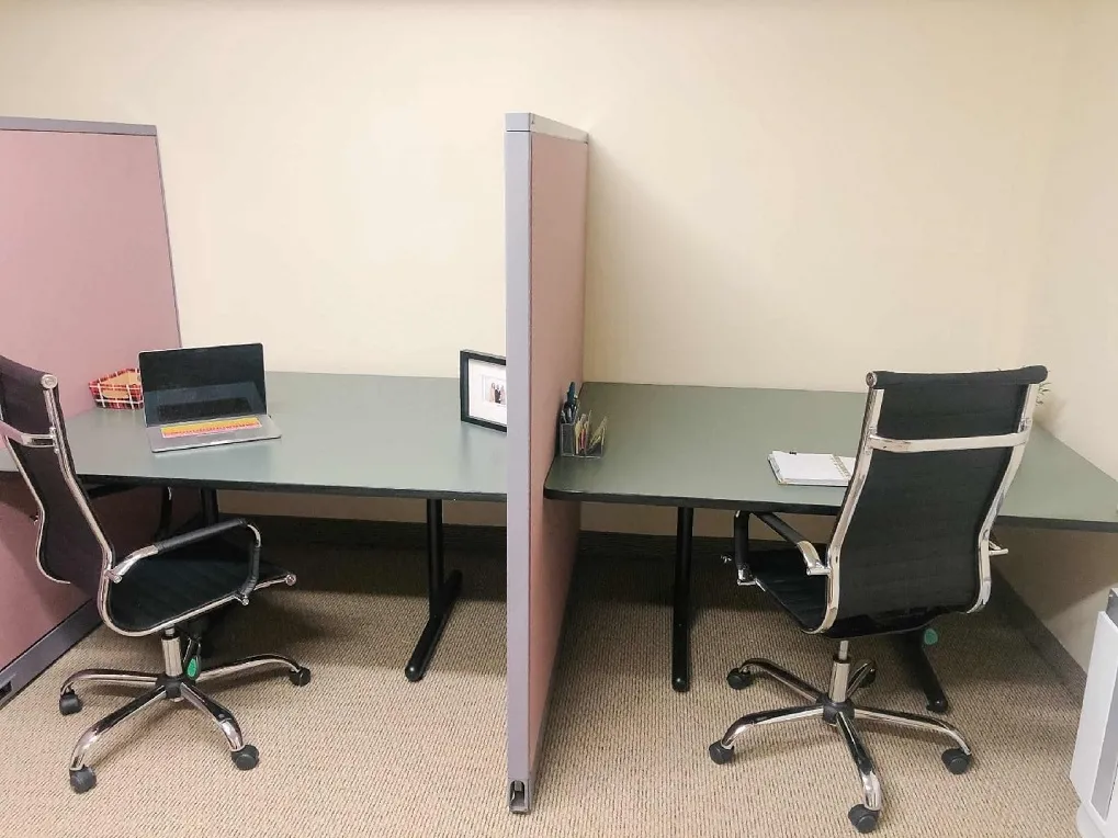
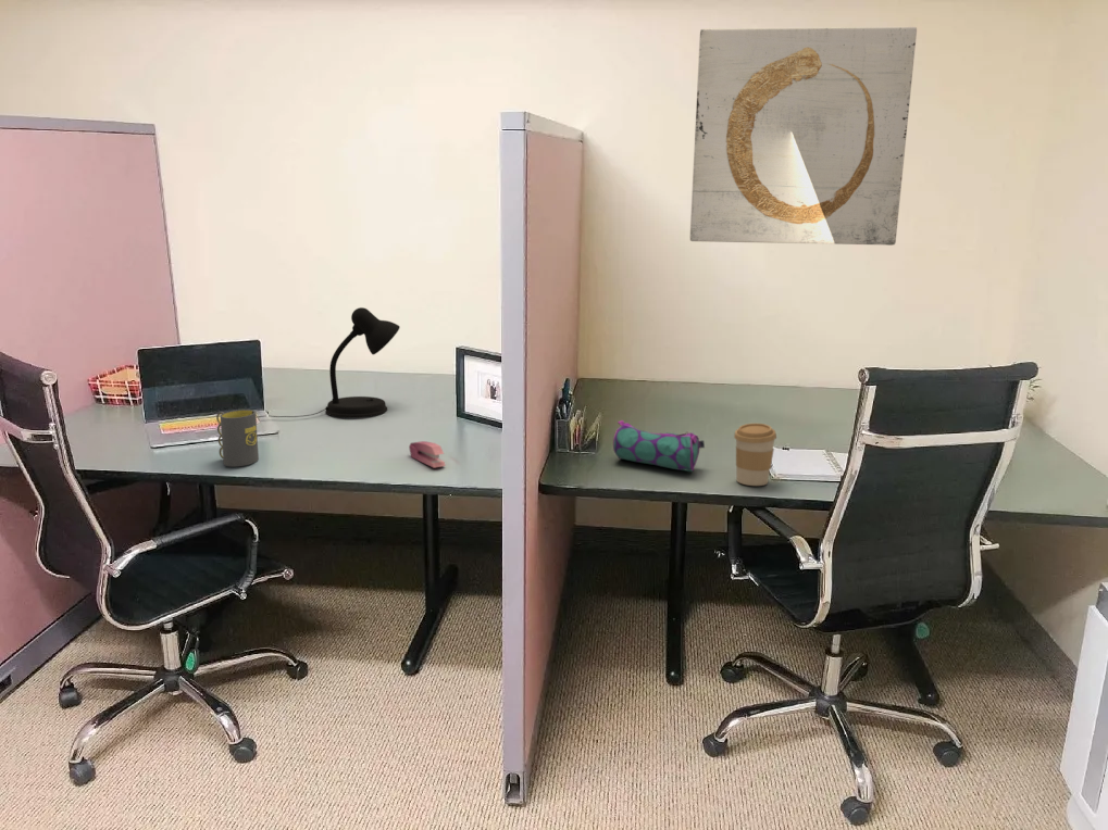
+ coffee cup (754, 453)
+ desk lamp (331, 362)
+ wall art (798, 138)
+ mug (235, 437)
+ stapler (426, 451)
+ pencil case (657, 445)
